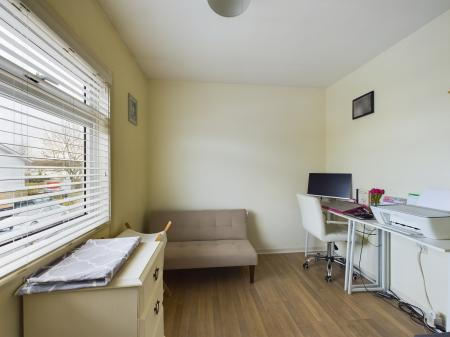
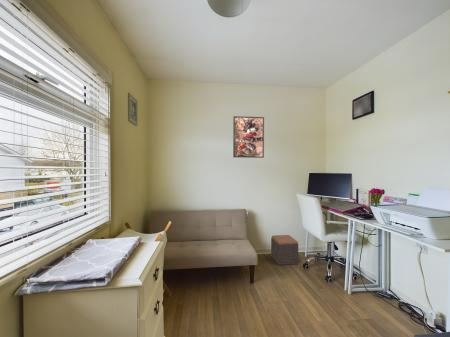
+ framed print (248, 137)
+ footstool (284, 248)
